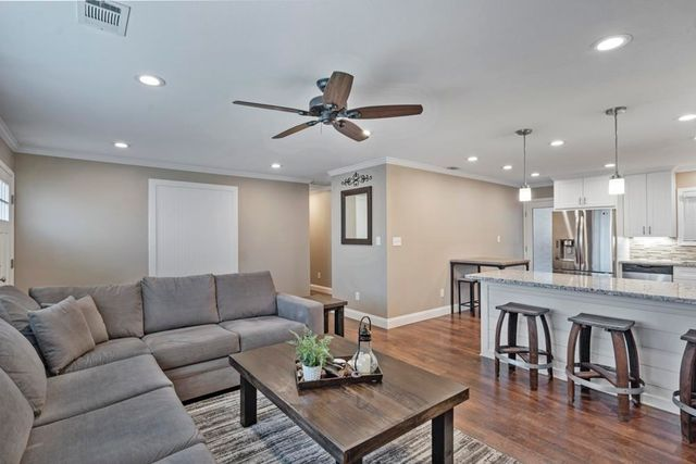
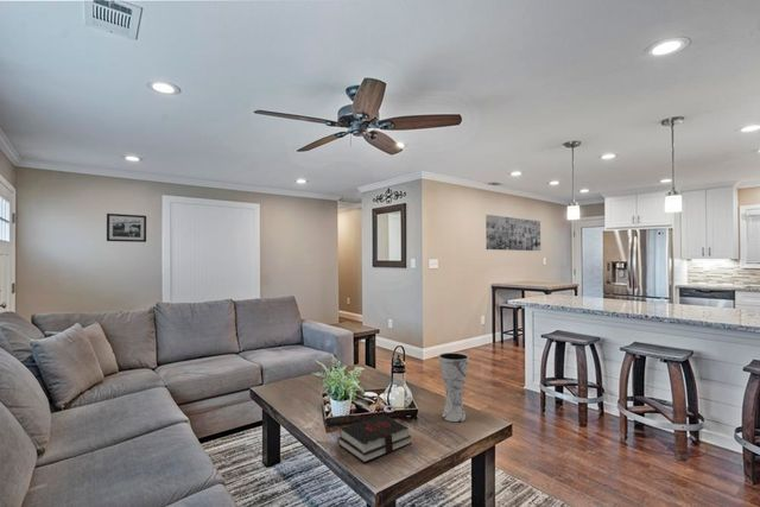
+ vase (454, 386)
+ hardback book (374, 435)
+ picture frame (126, 228)
+ wall art (515, 234)
